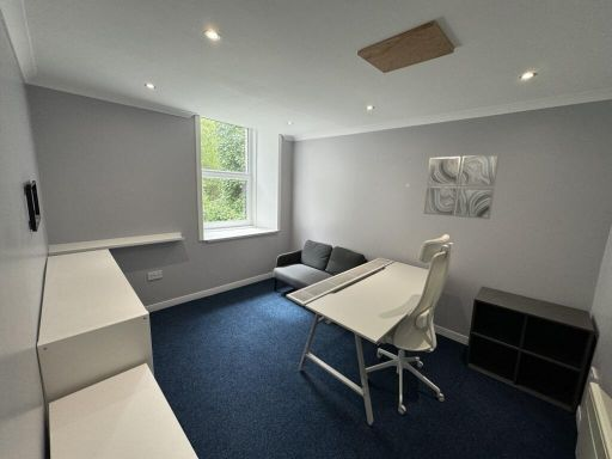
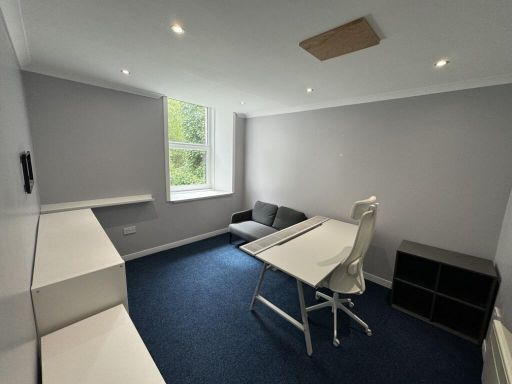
- wall art (457, 185)
